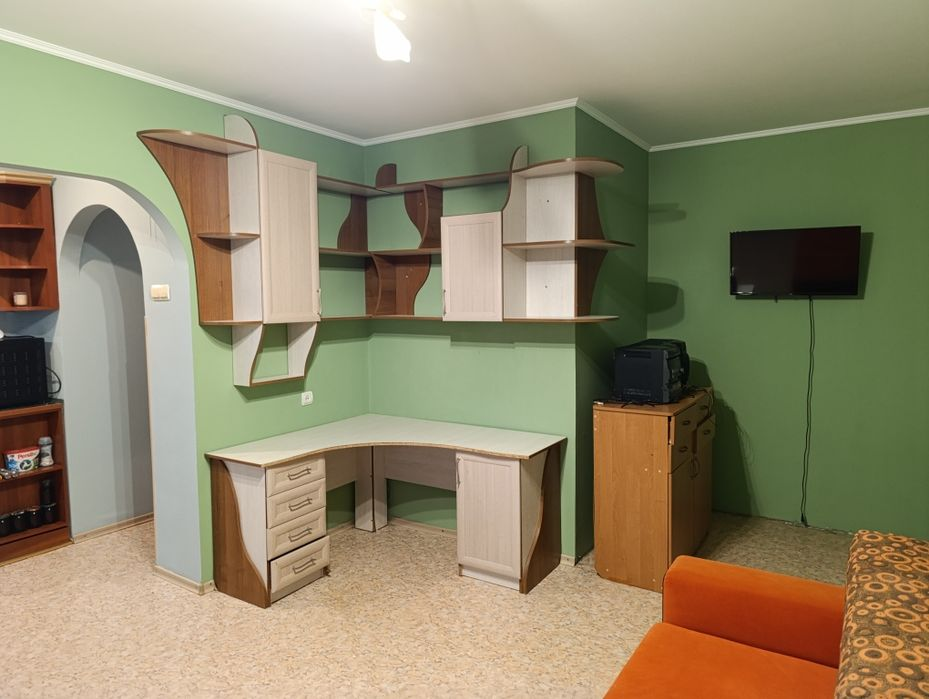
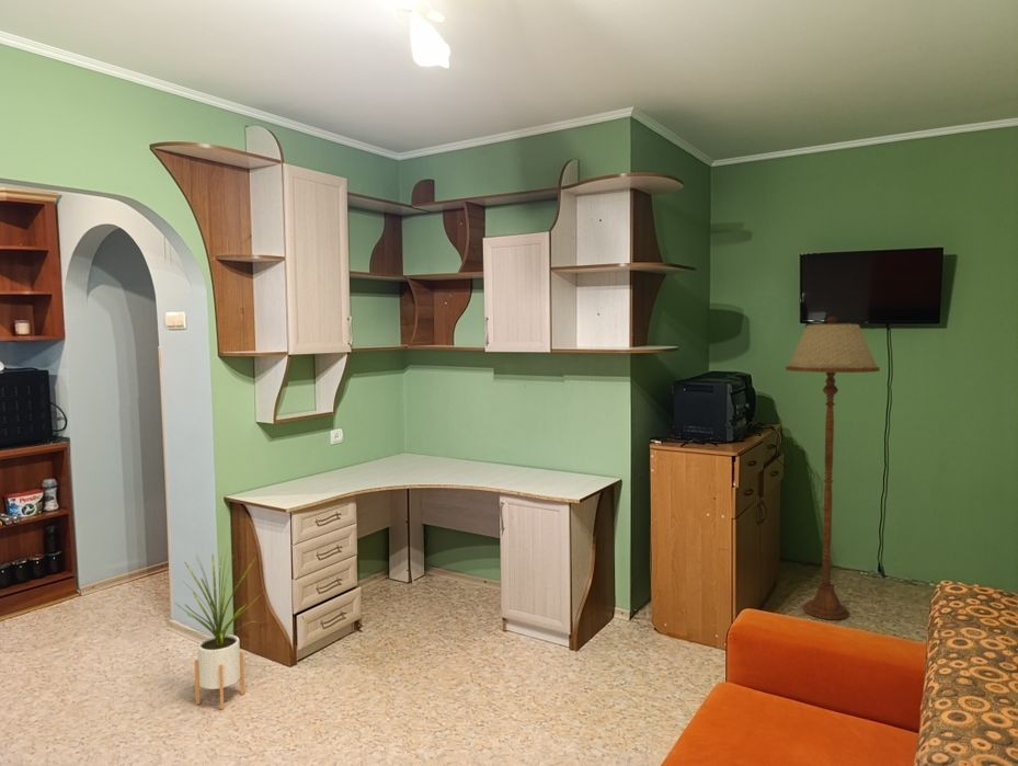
+ floor lamp (830, 466)
+ house plant (219, 624)
